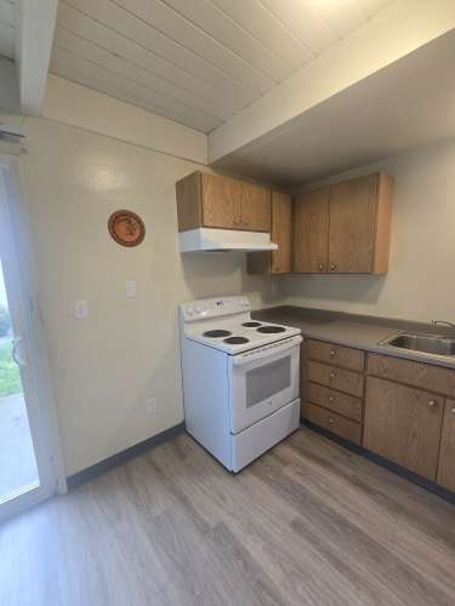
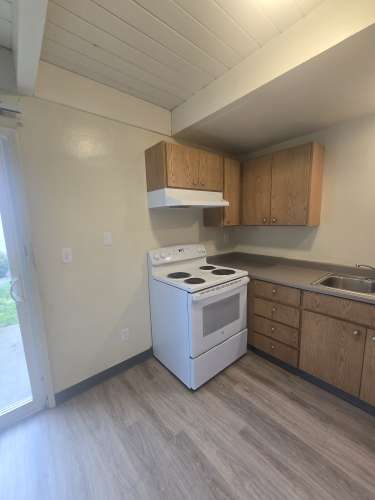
- decorative plate (126, 228)
